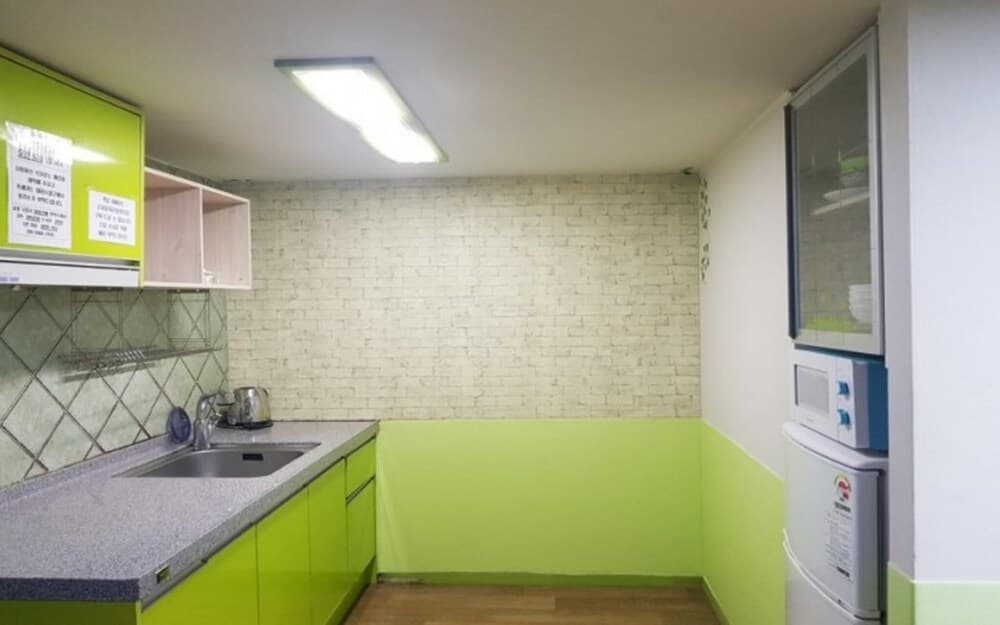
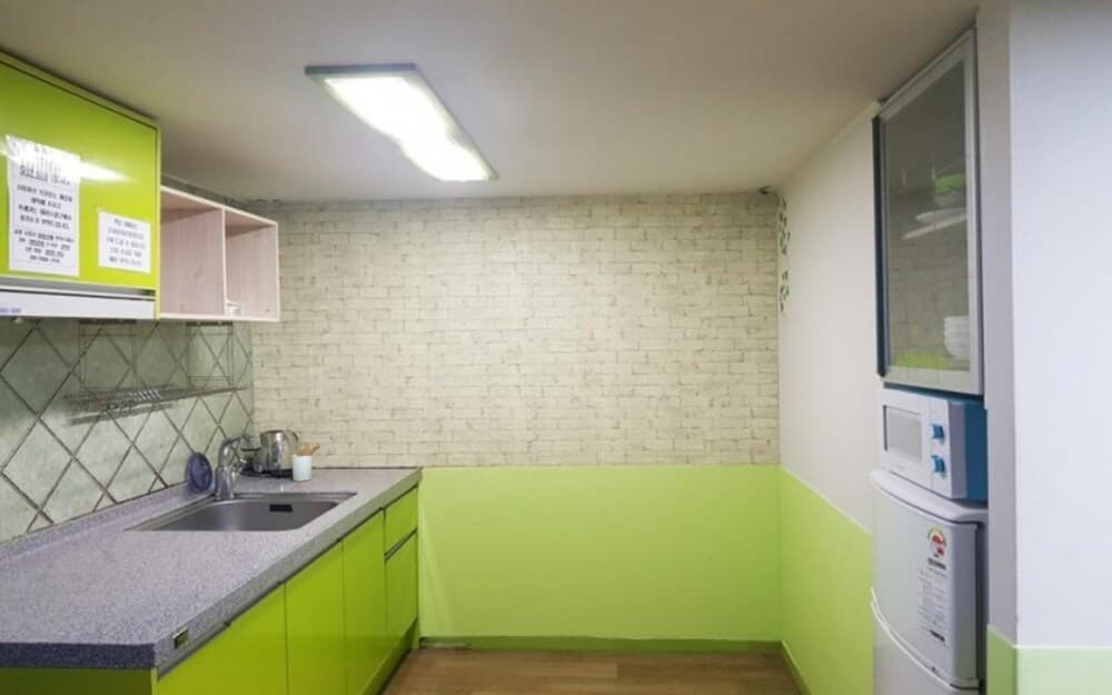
+ utensil holder (307, 460)
